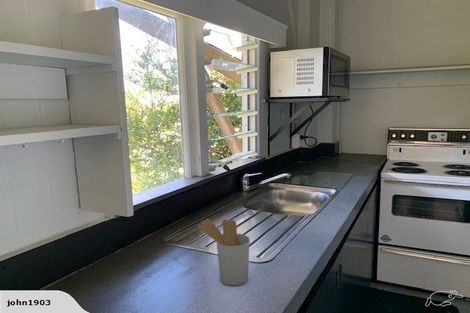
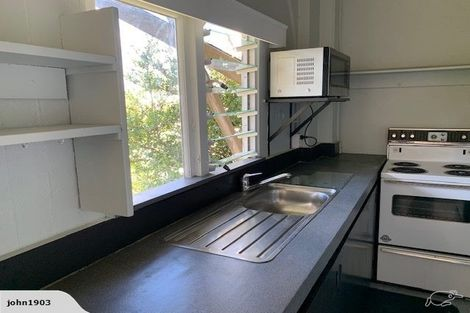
- utensil holder (224, 249)
